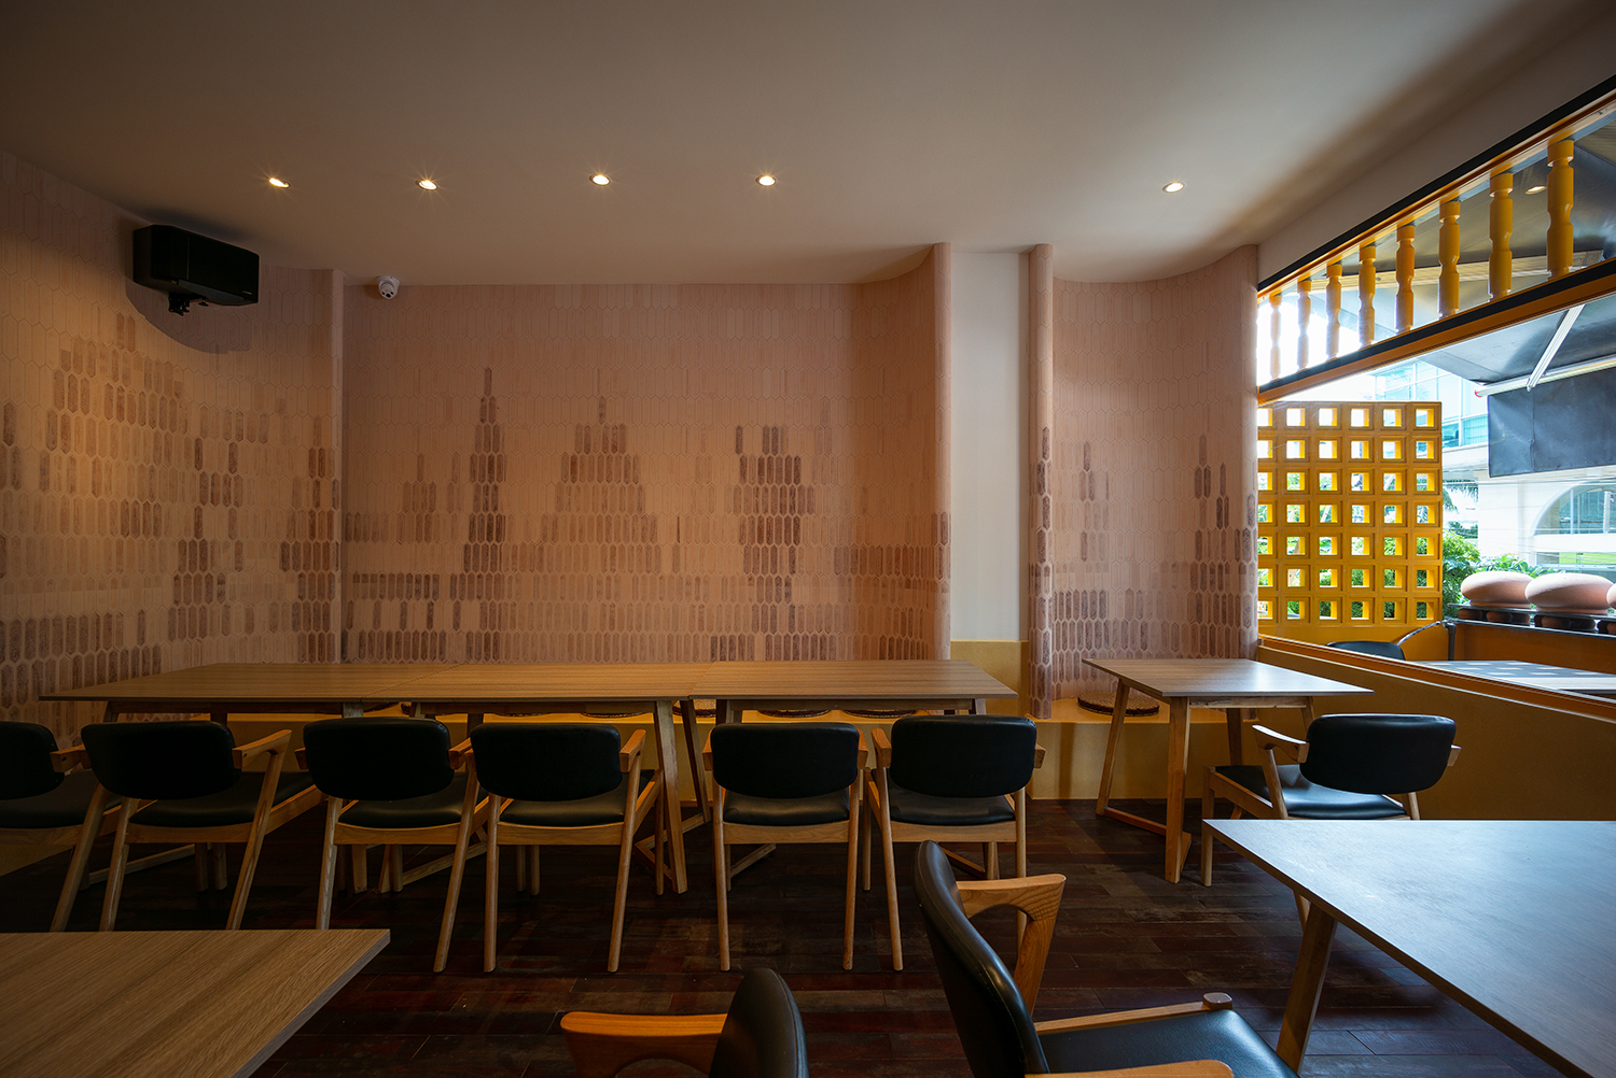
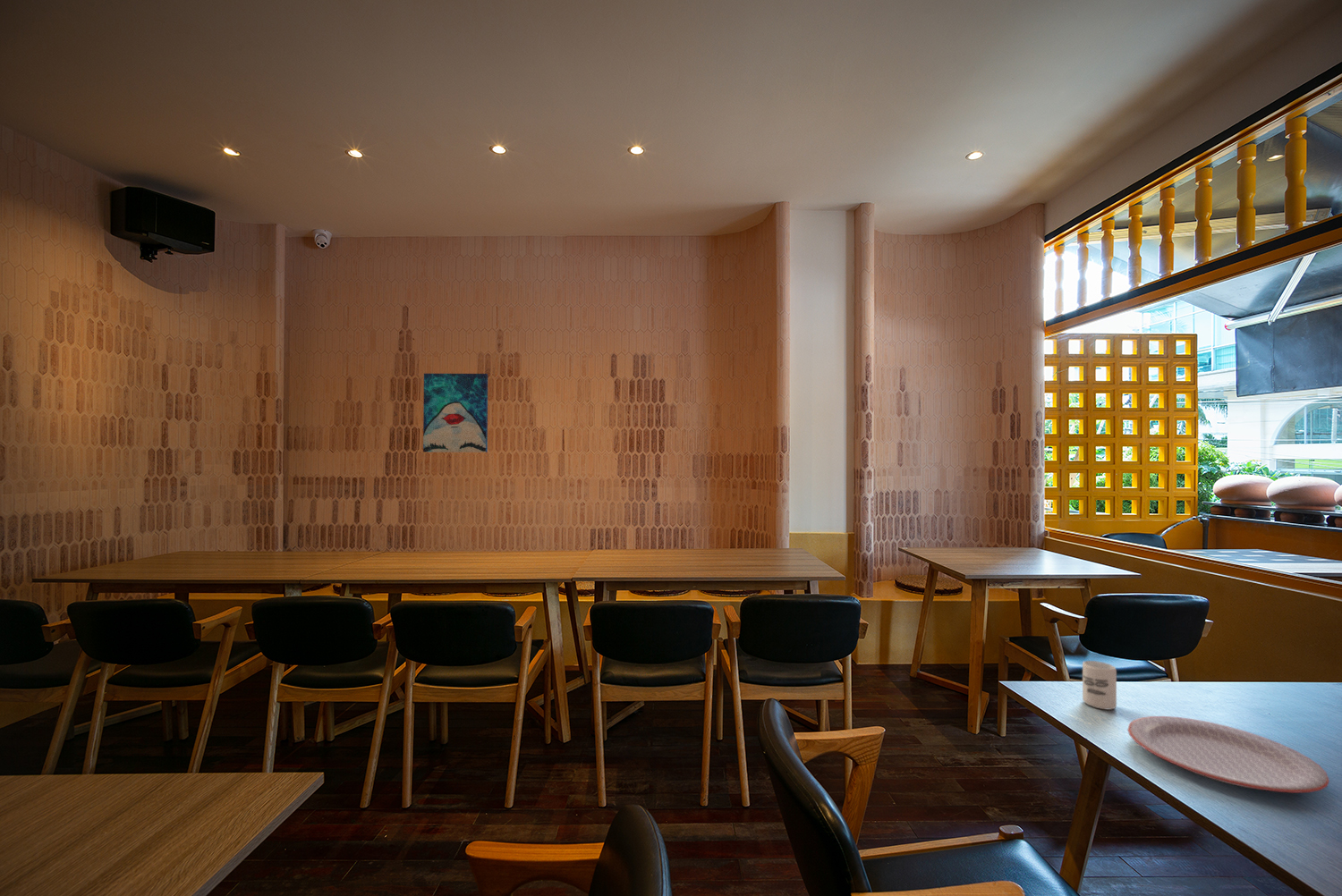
+ wall art (455, 412)
+ plate (1219, 754)
+ cup (1099, 684)
